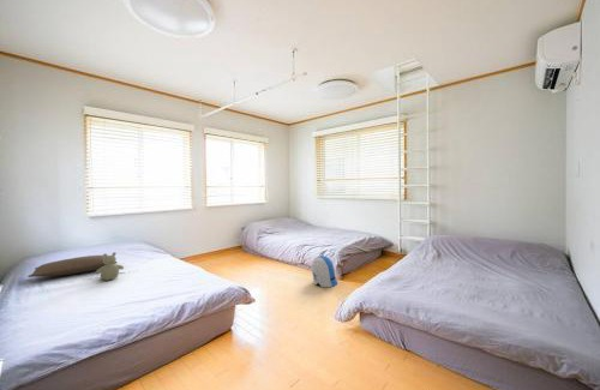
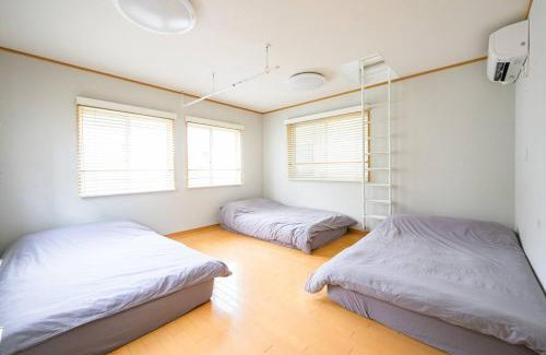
- pillow (77, 265)
- stuffed bear (109, 265)
- sun visor (324, 269)
